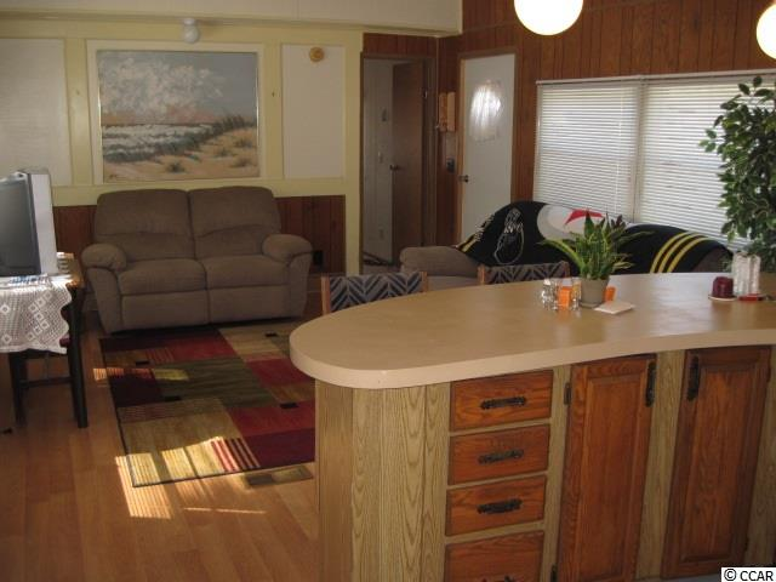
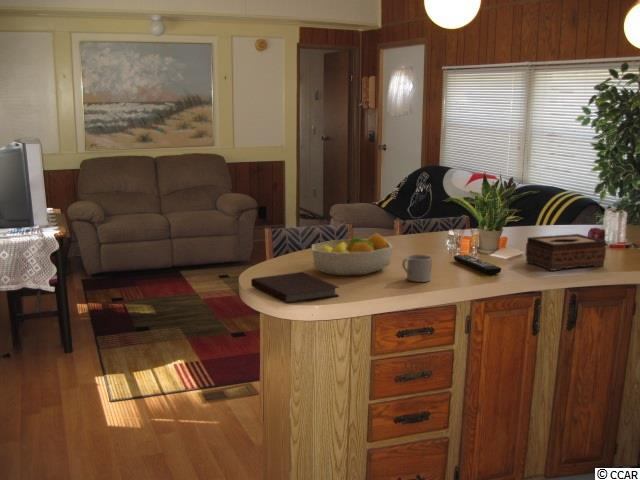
+ tissue box (565, 251)
+ fruit bowl (351, 252)
+ remote control (476, 264)
+ mug (415, 268)
+ notebook (294, 287)
